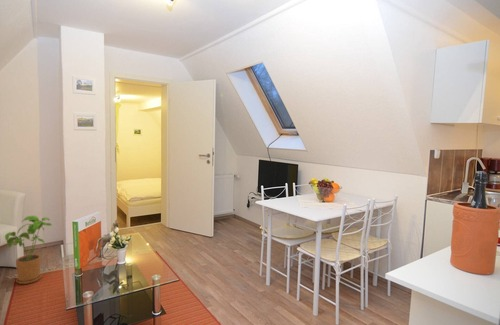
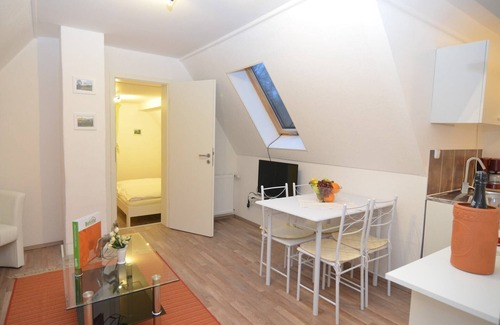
- house plant (26, 249)
